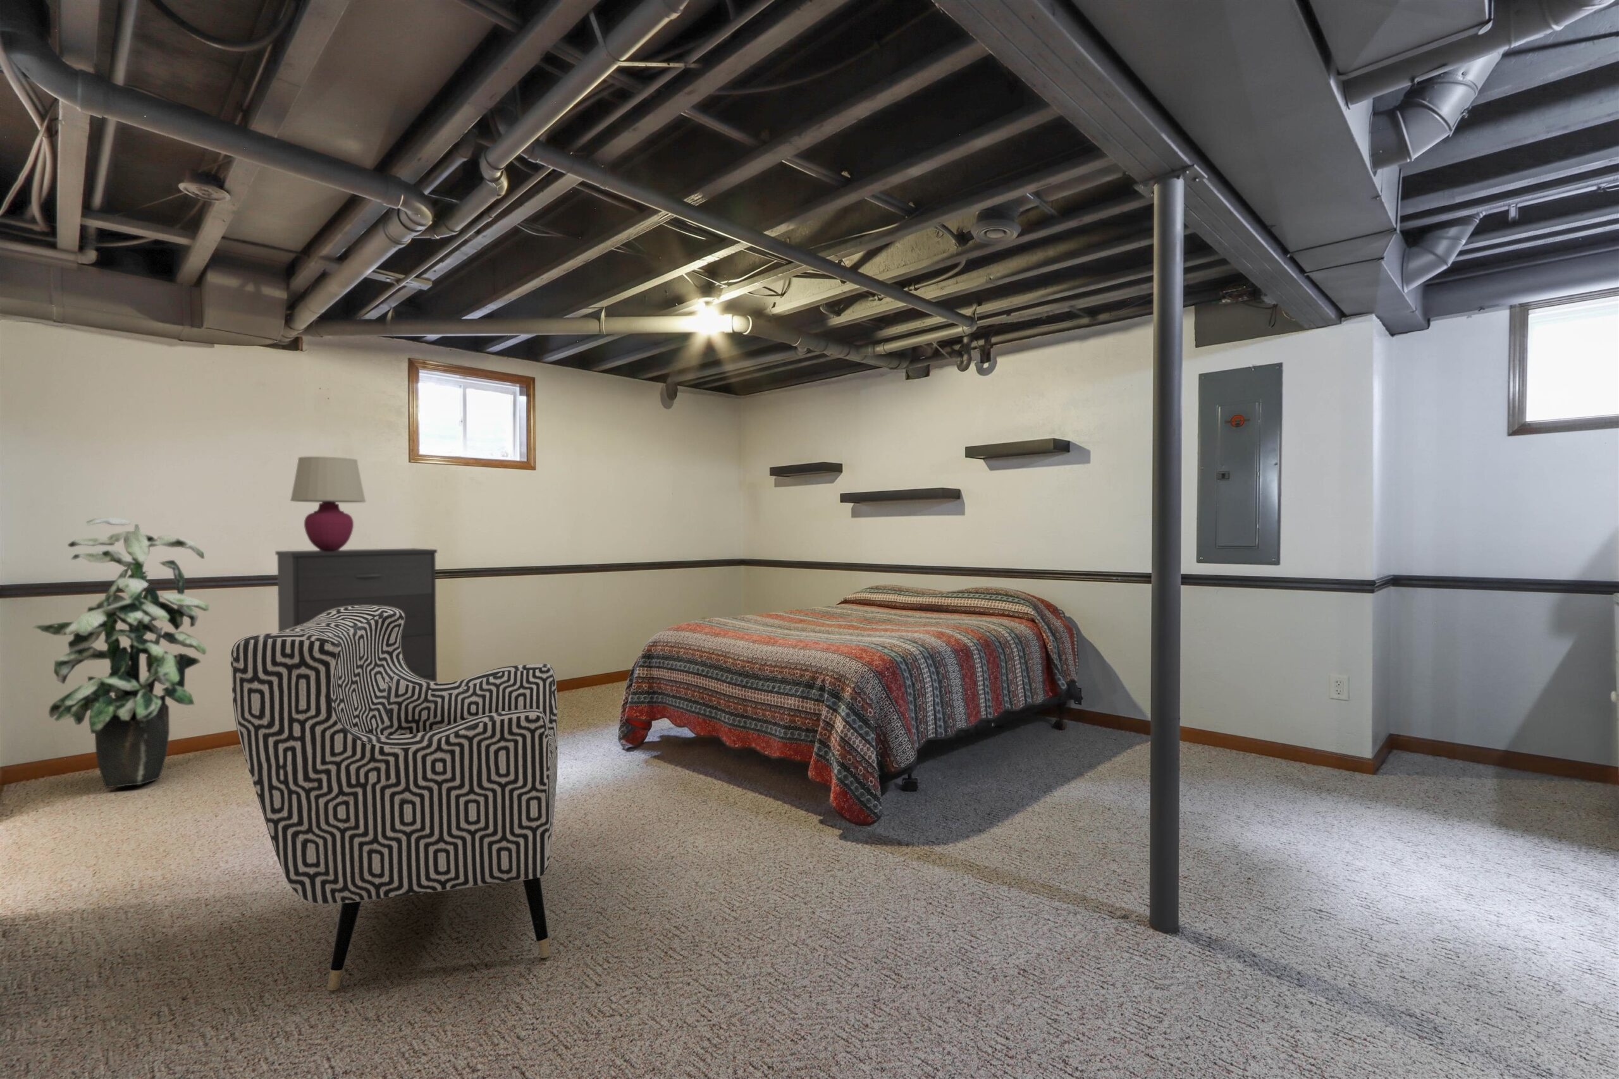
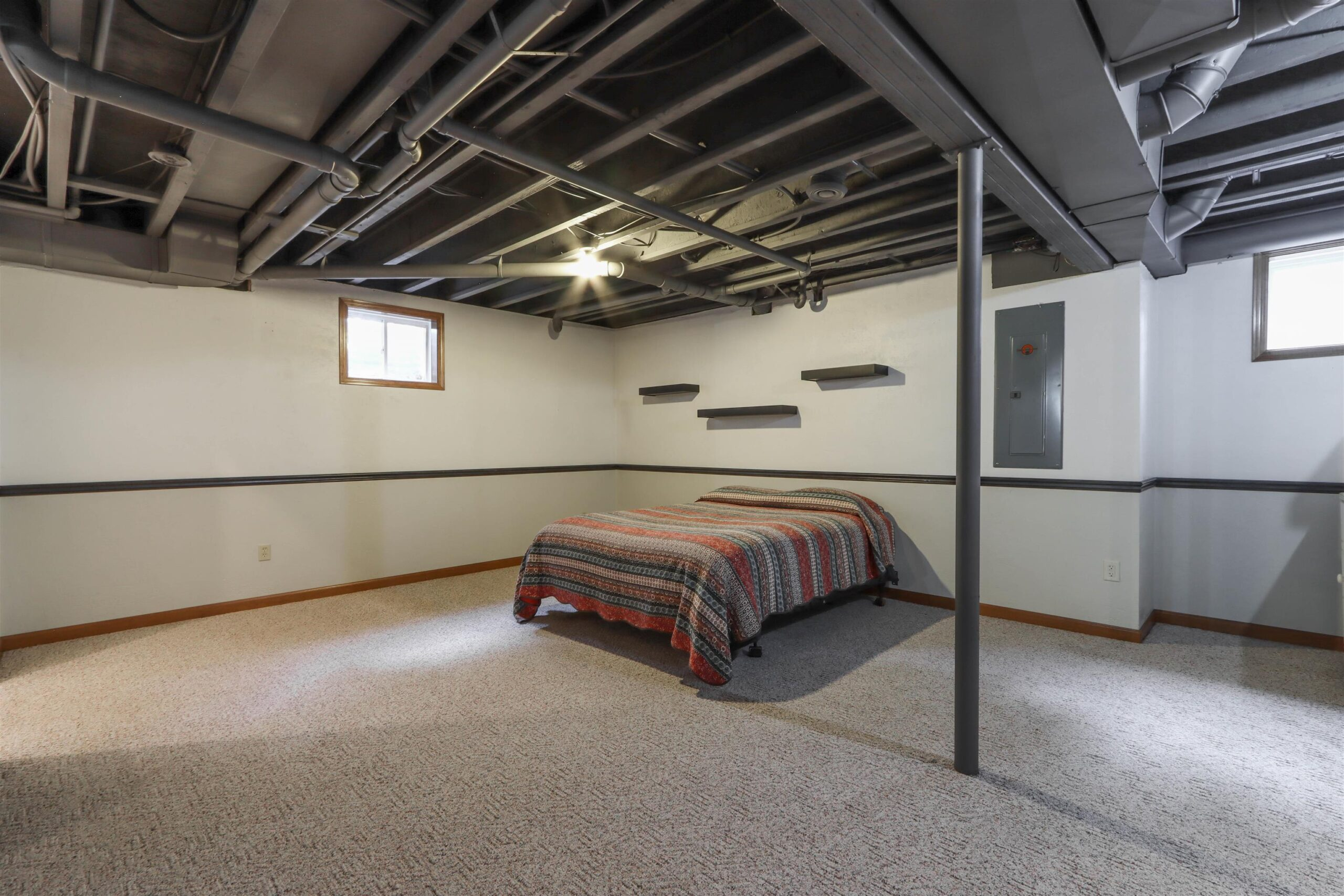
- table lamp (329, 503)
- dresser (358, 606)
- armchair (422, 765)
- indoor plant (125, 650)
